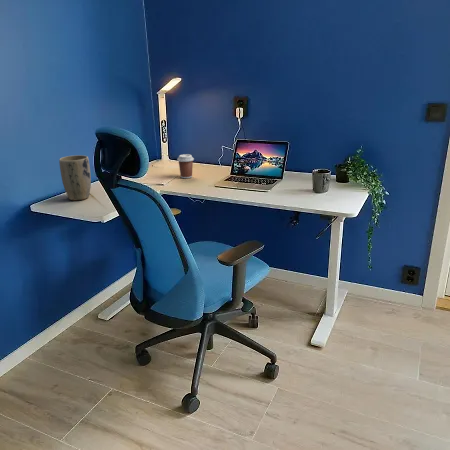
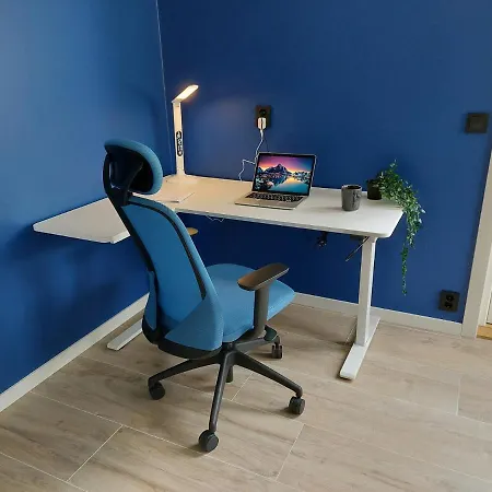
- plant pot (76, 178)
- coffee cup (185, 166)
